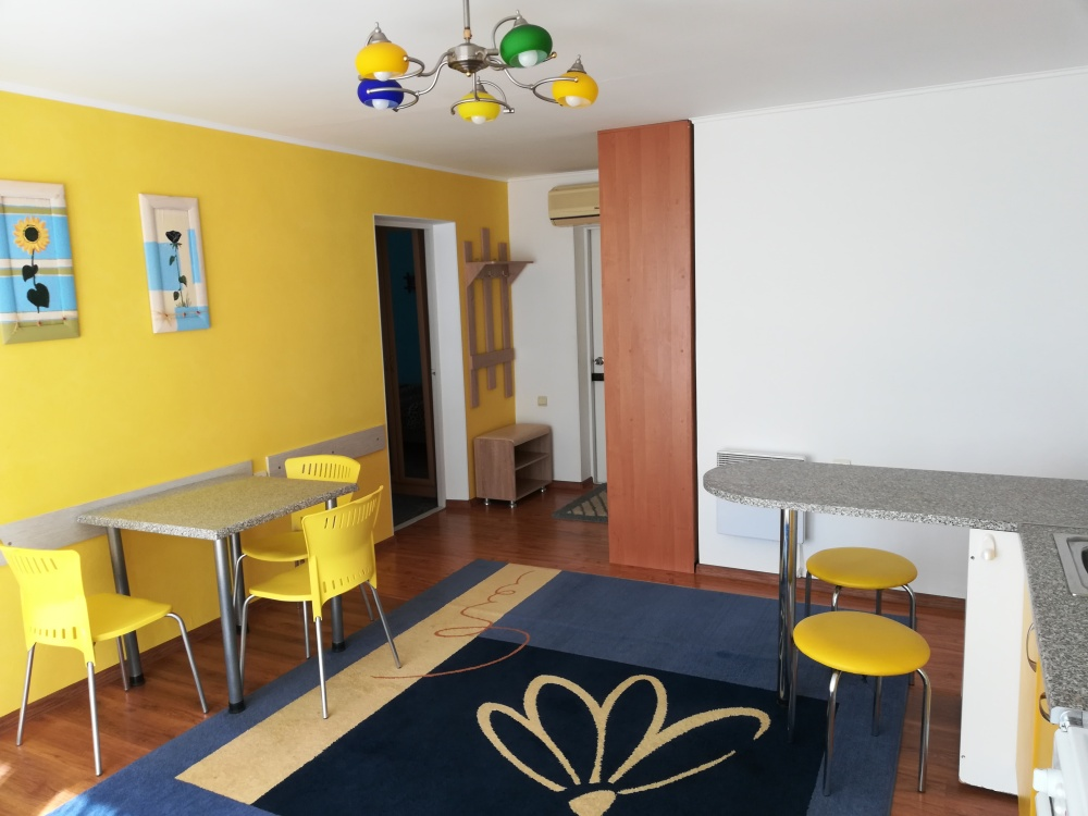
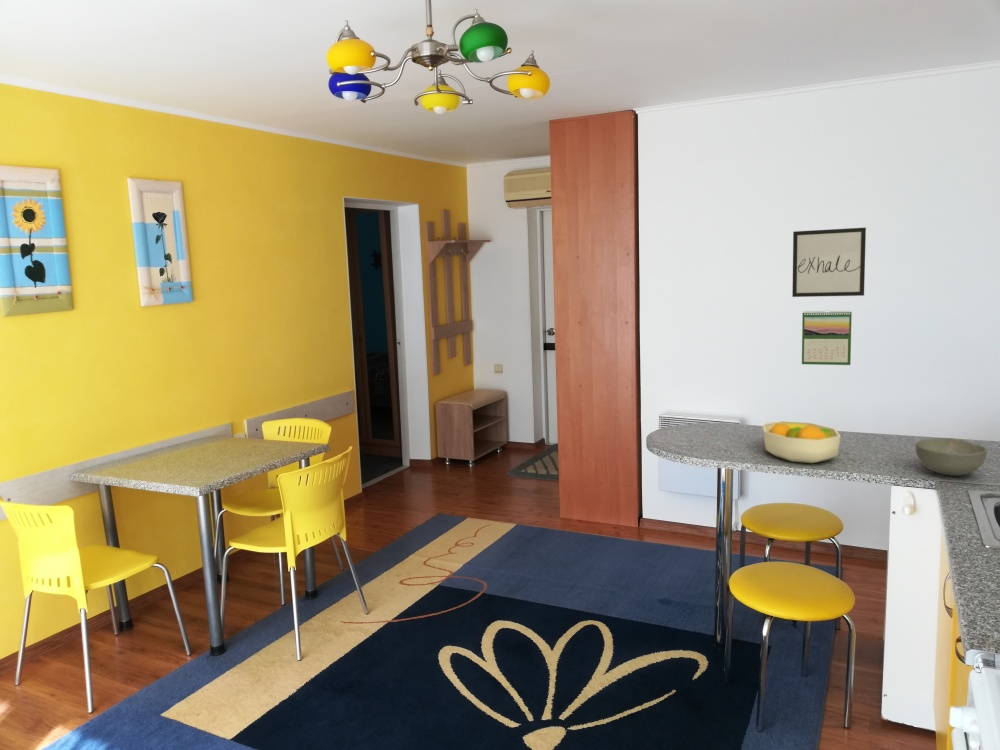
+ calendar (826, 337)
+ bowl (950, 459)
+ wall art (828, 263)
+ fruit bowl (799, 437)
